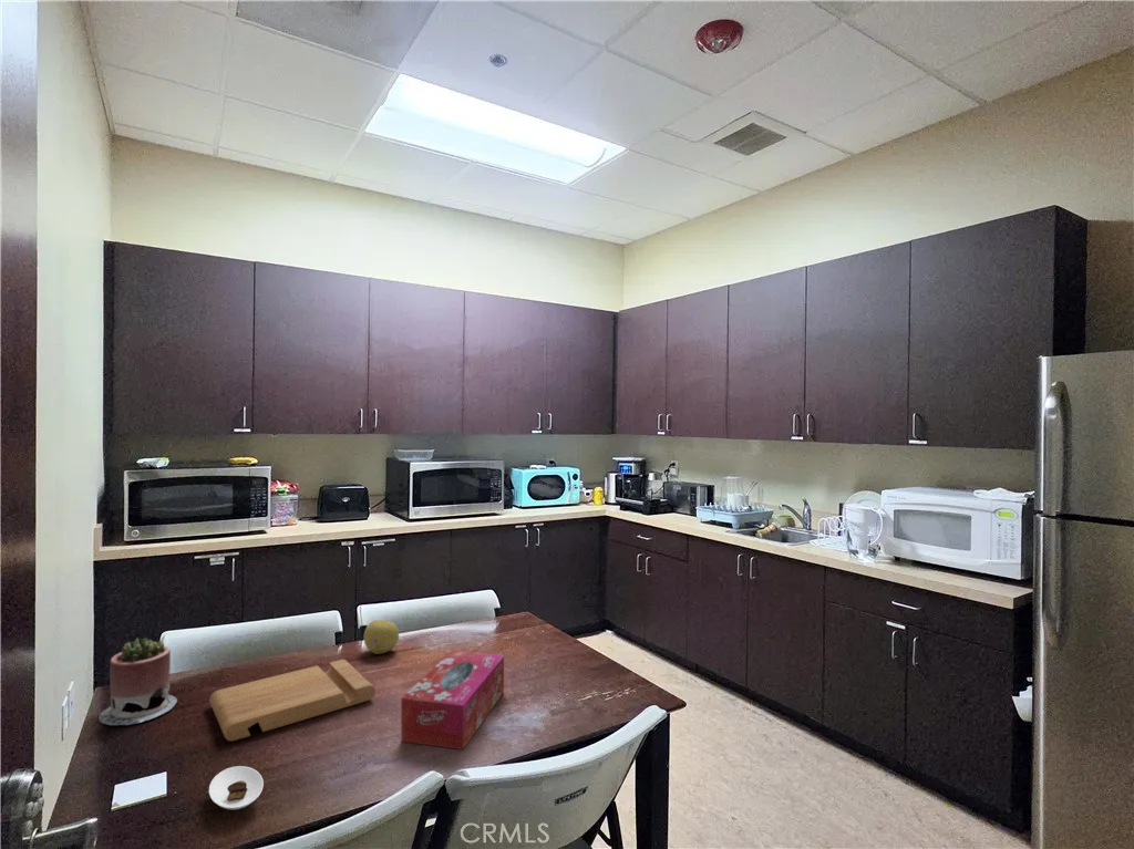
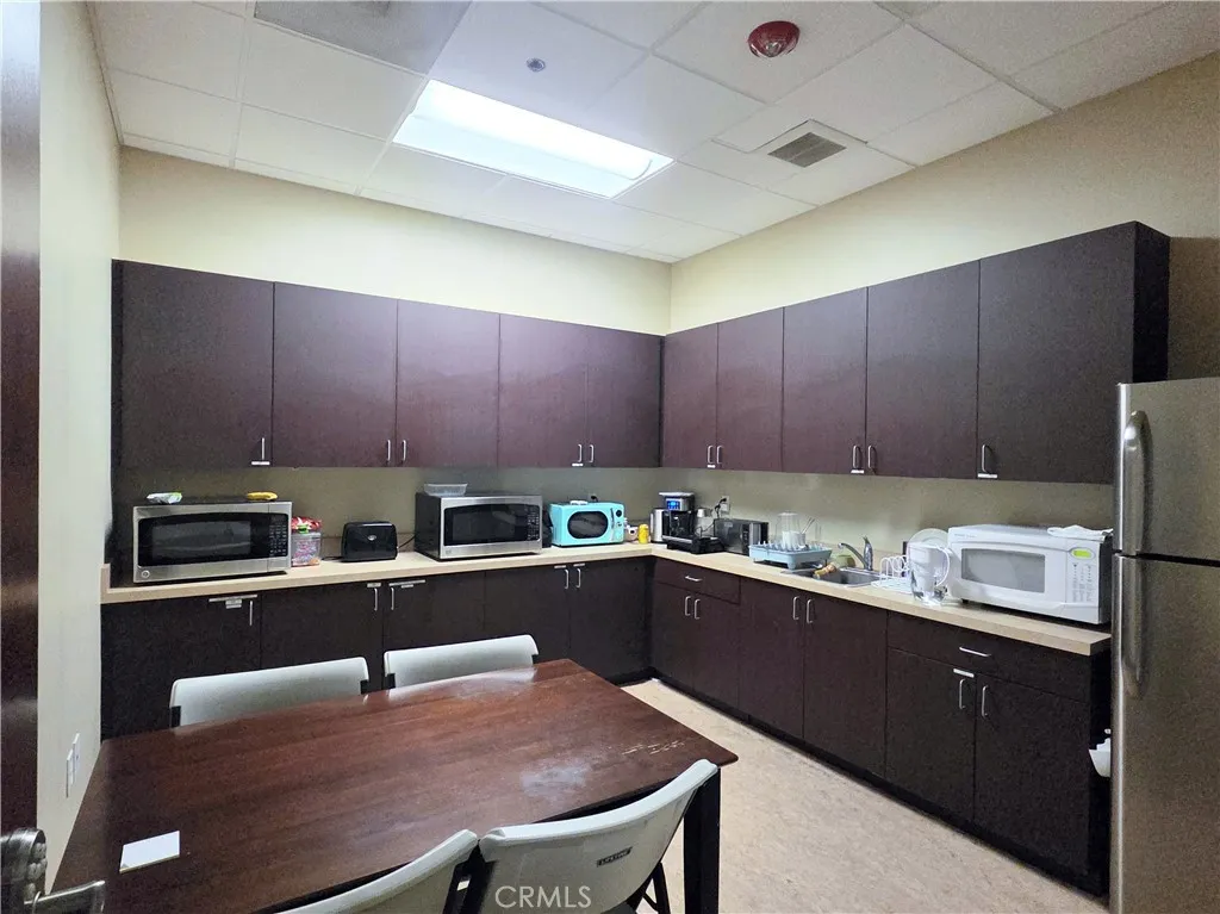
- saucer (236, 790)
- fruit (381, 635)
- cutting board (293, 695)
- tissue box (456, 694)
- succulent planter (138, 674)
